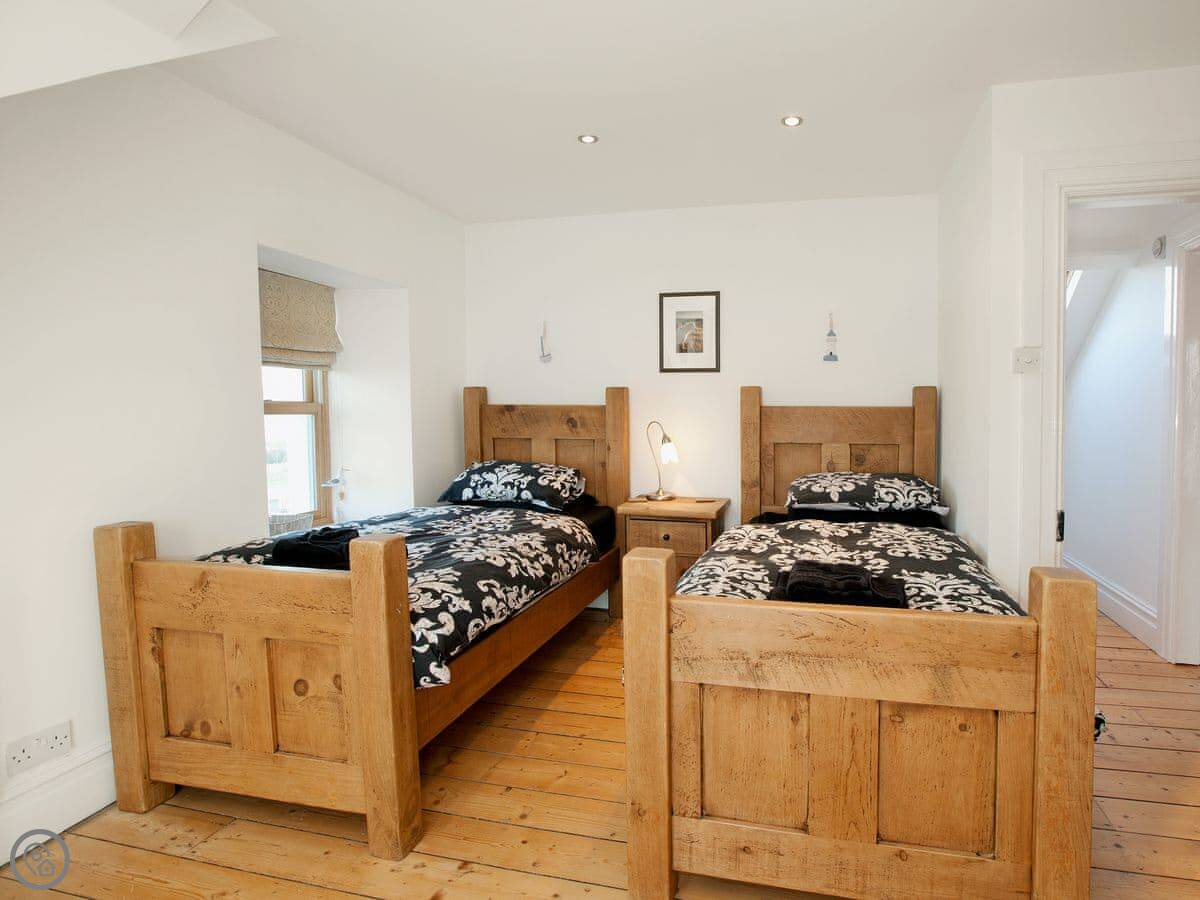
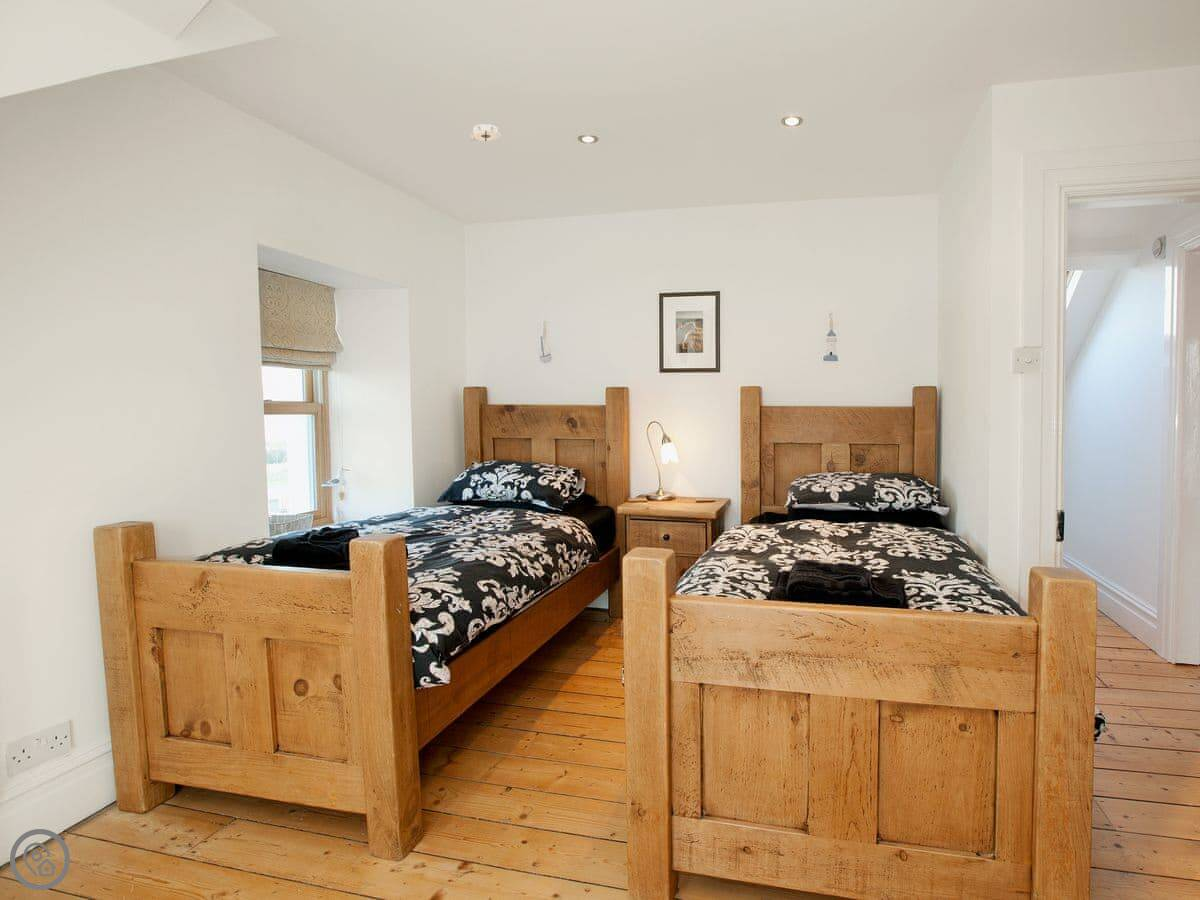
+ smoke detector (484, 132)
